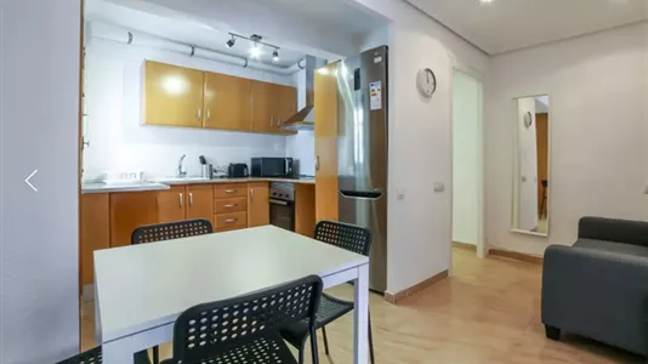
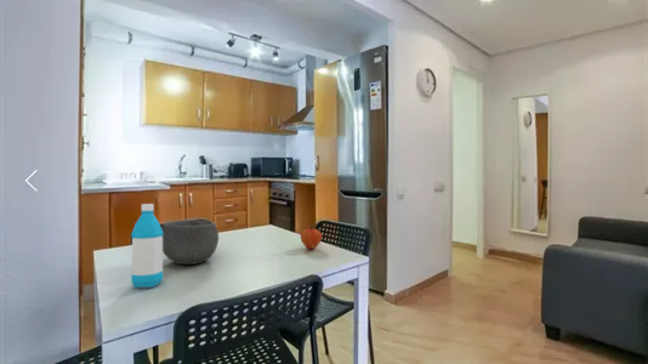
+ water bottle (147, 244)
+ fruit (311, 237)
+ bowl (189, 241)
